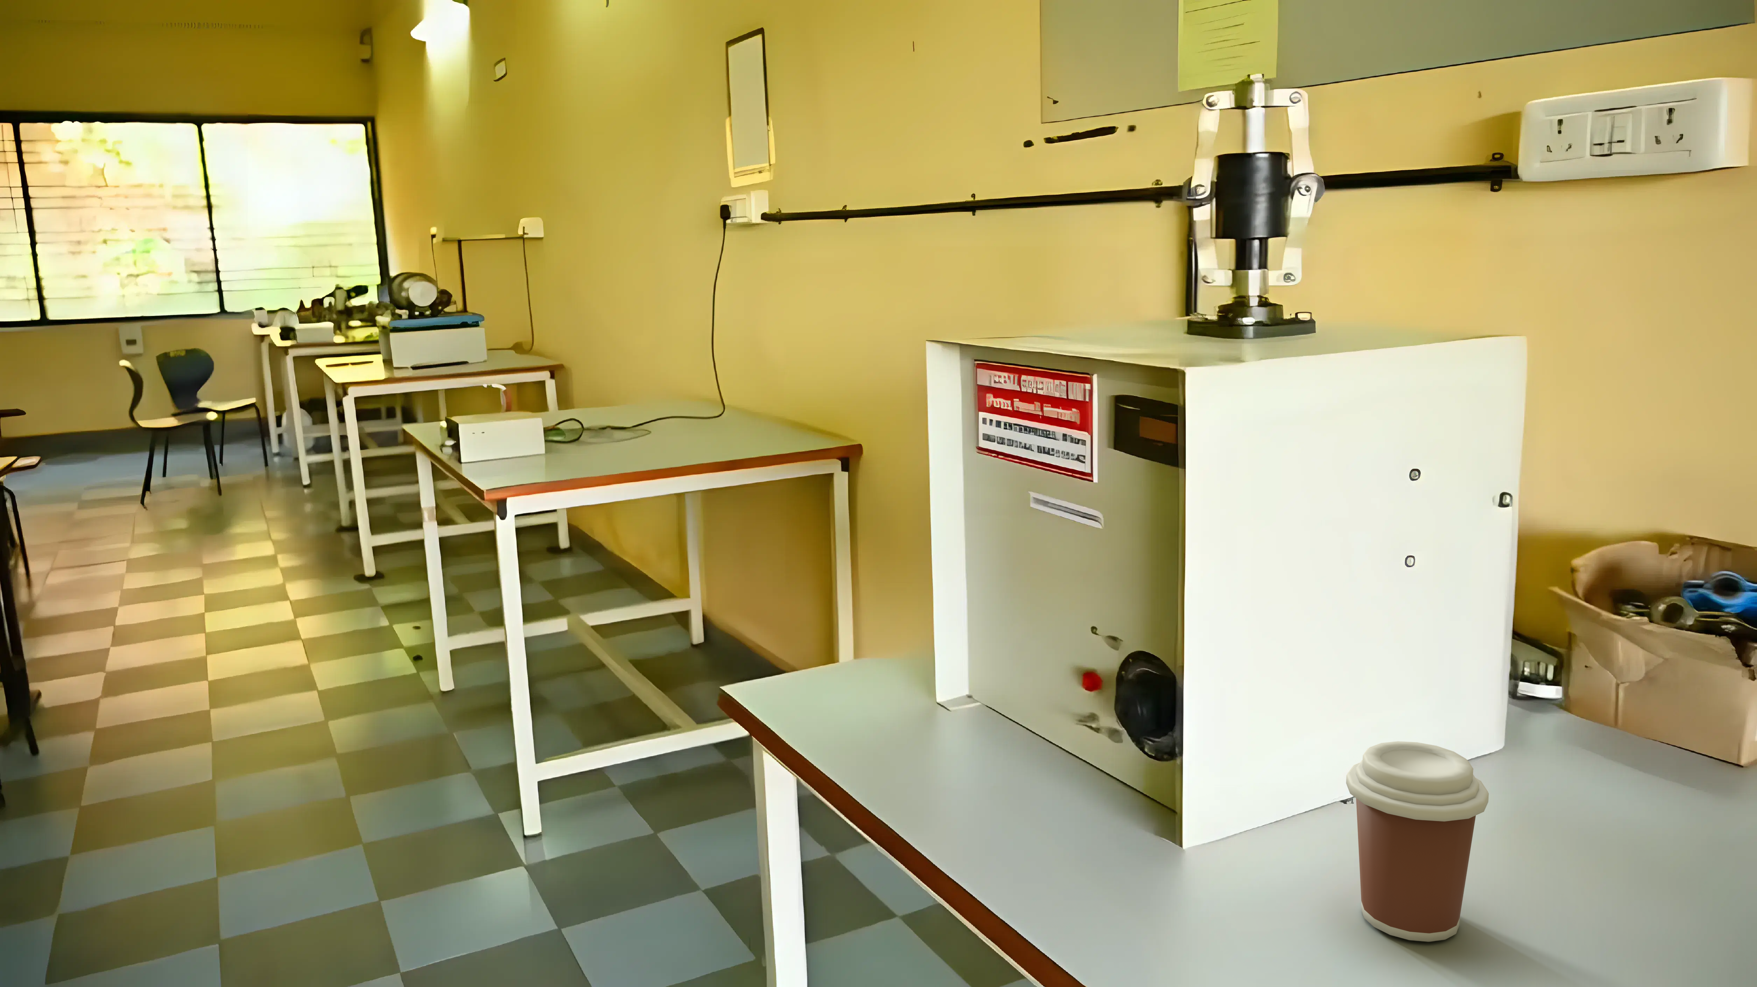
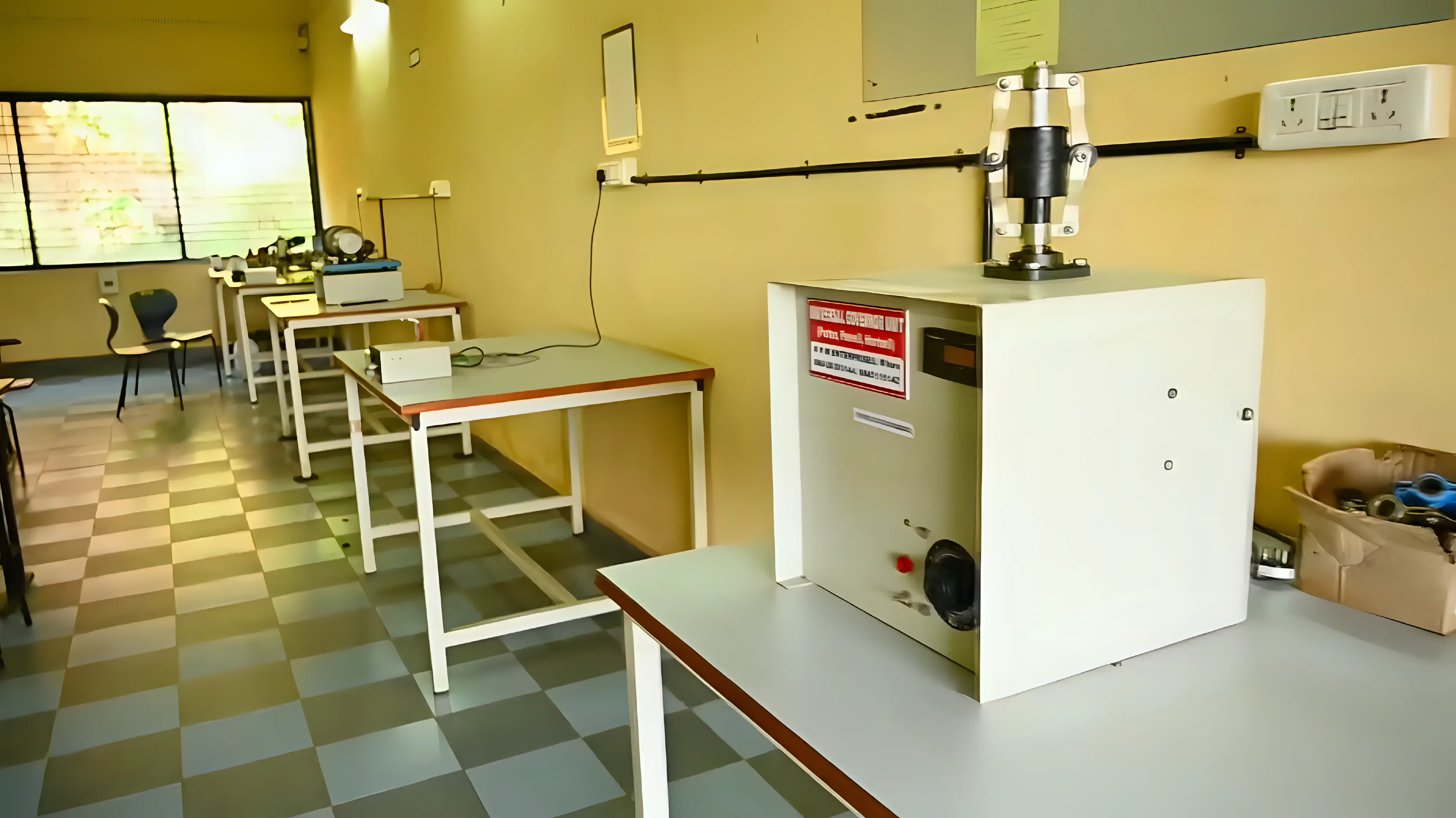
- coffee cup (1413, 839)
